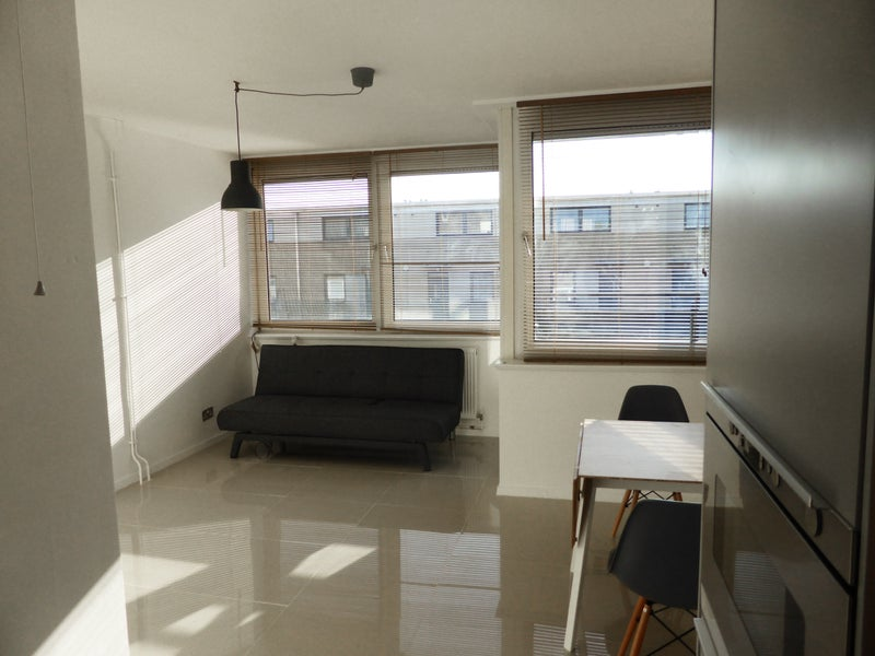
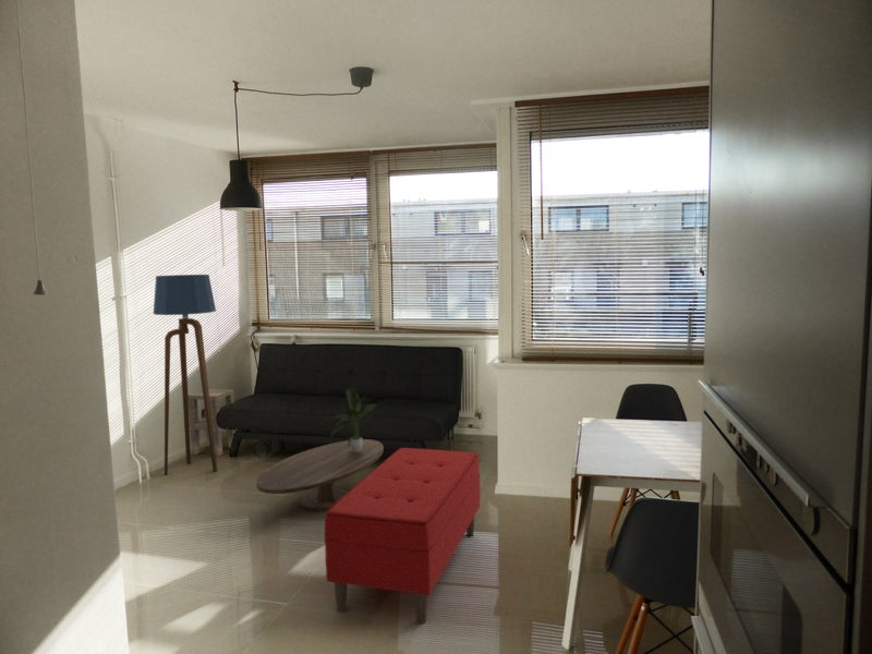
+ floor lamp (186, 374)
+ potted plant (354, 417)
+ side table (213, 421)
+ bench (412, 523)
+ coffee table (325, 481)
